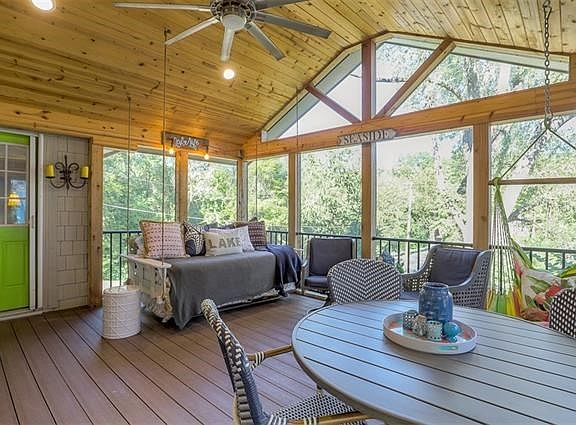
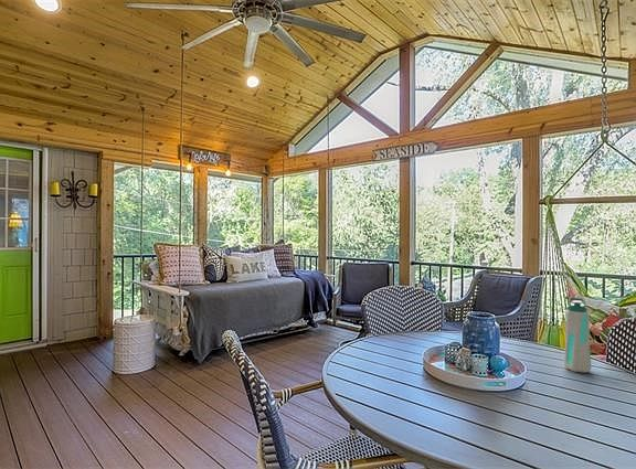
+ water bottle (576, 333)
